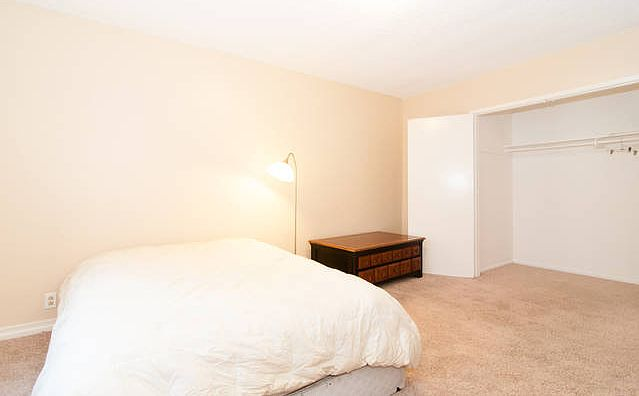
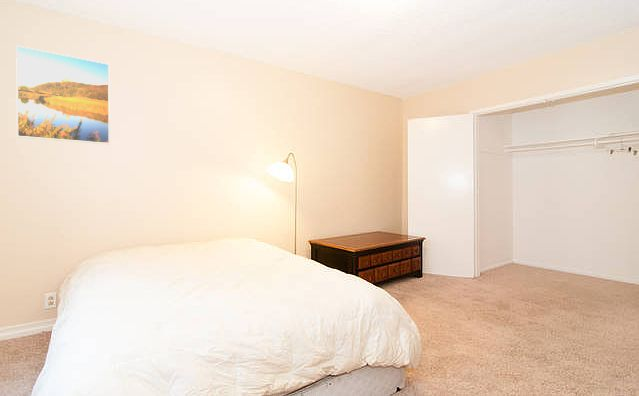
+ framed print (66, 98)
